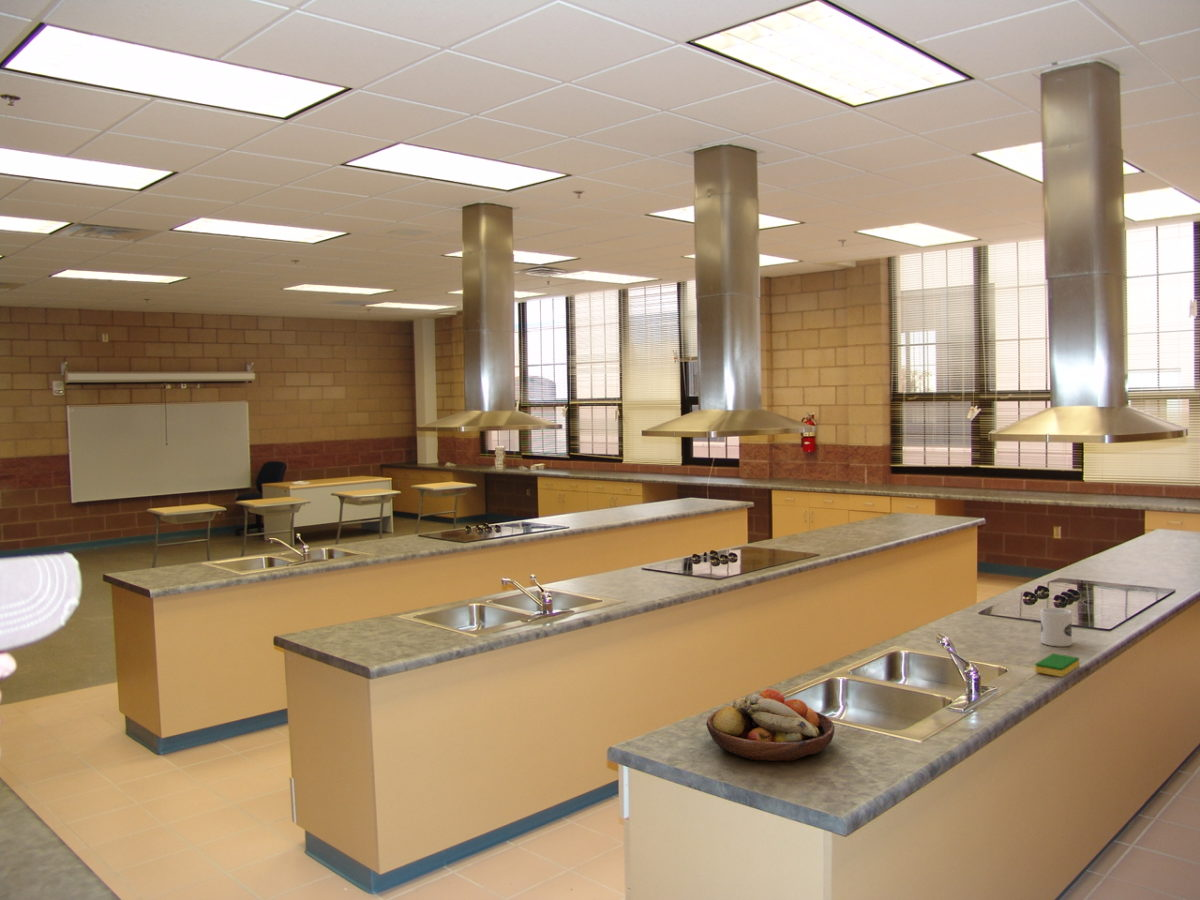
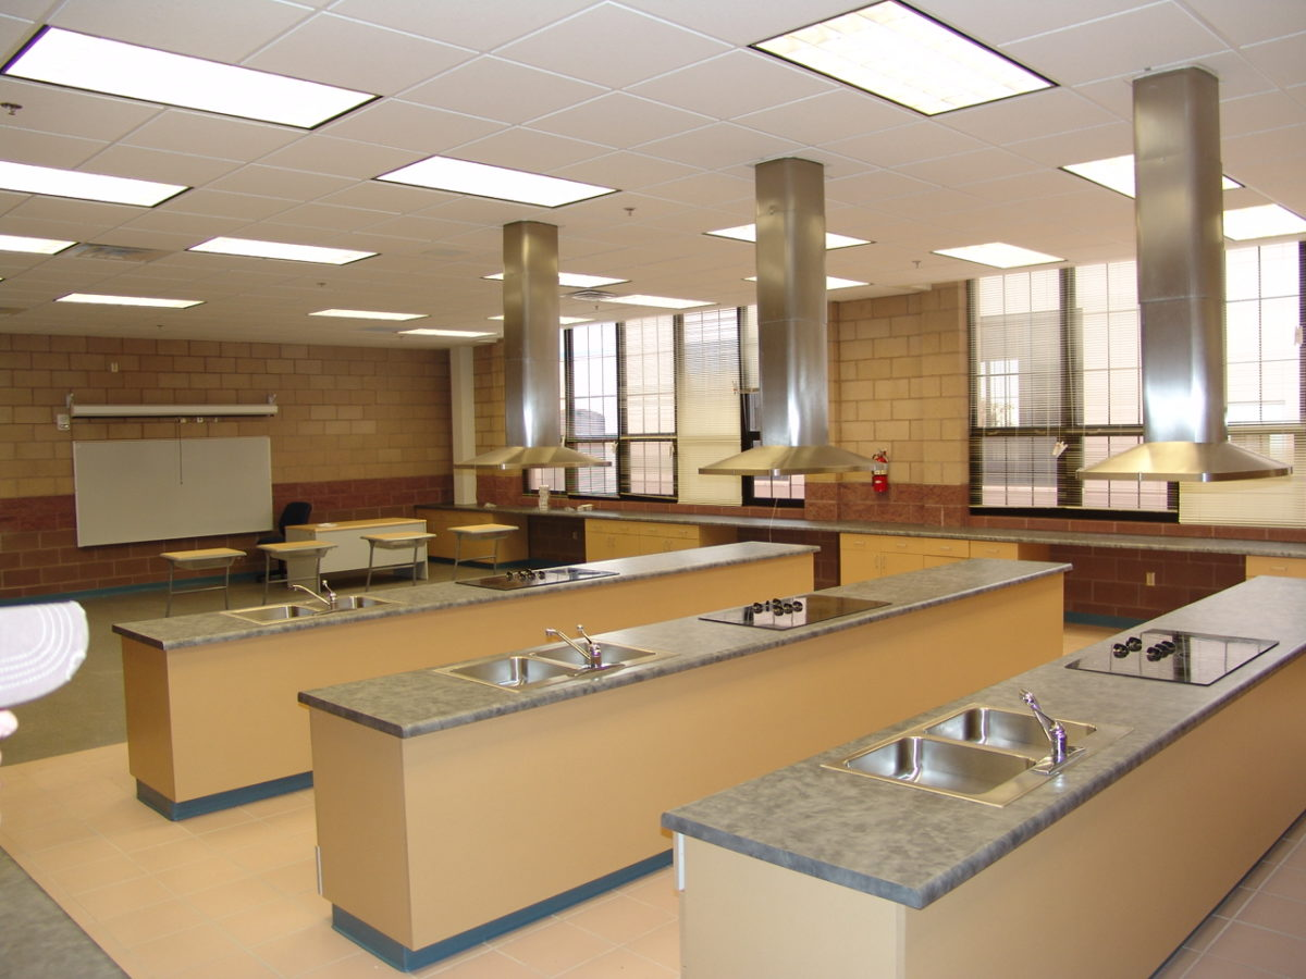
- mug (1058, 625)
- dish sponge (1057, 664)
- fruit bowl (770, 717)
